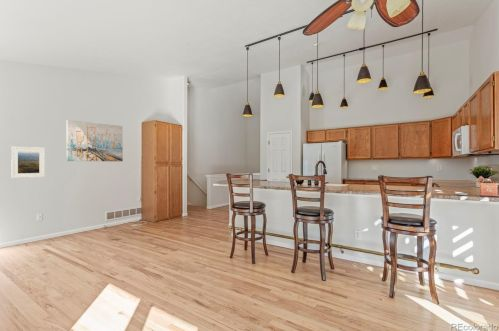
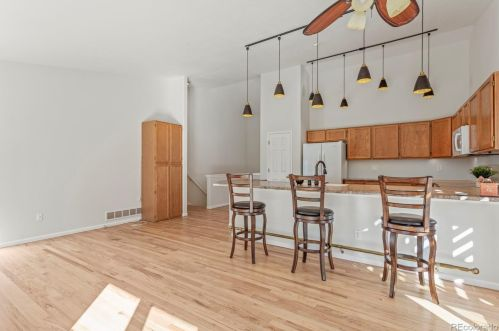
- wall art (96, 142)
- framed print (28, 162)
